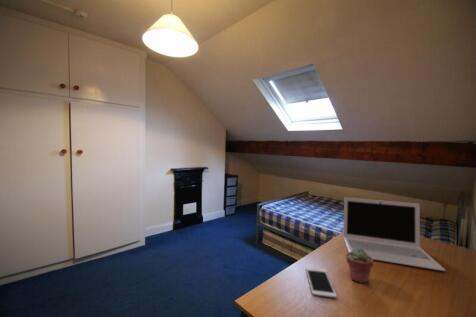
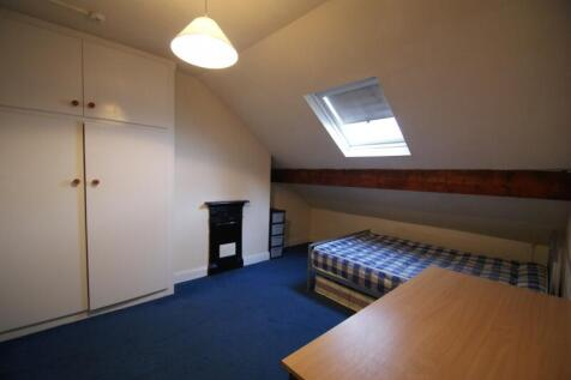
- cell phone (319, 280)
- laptop (386, 228)
- potted succulent (359, 263)
